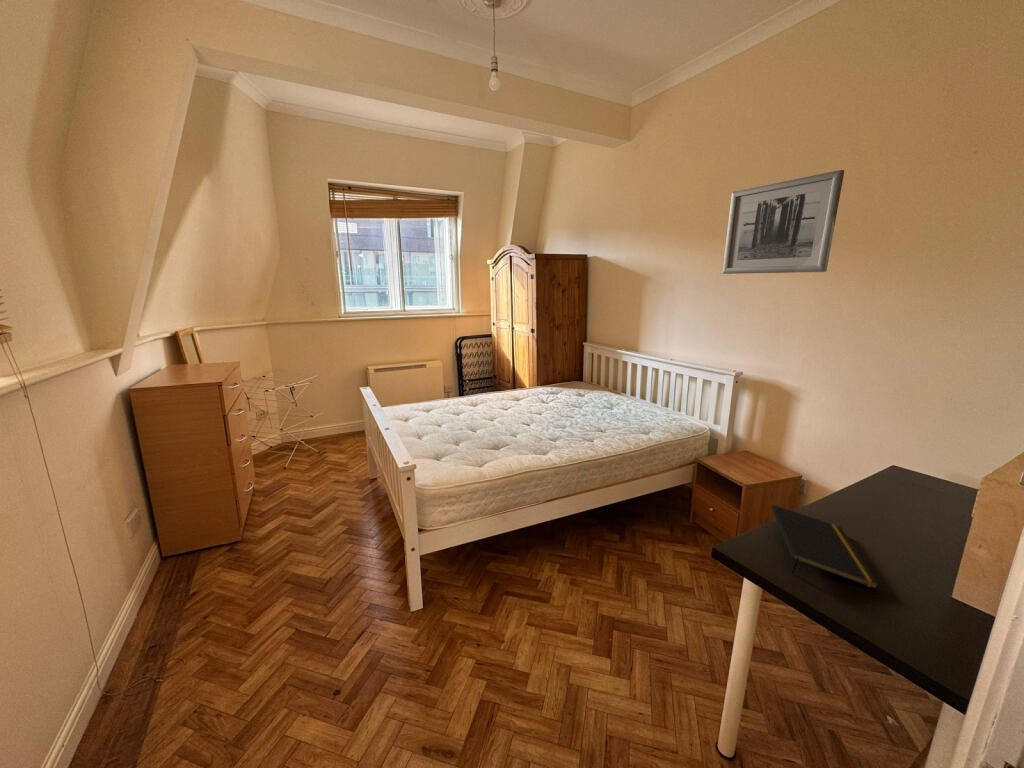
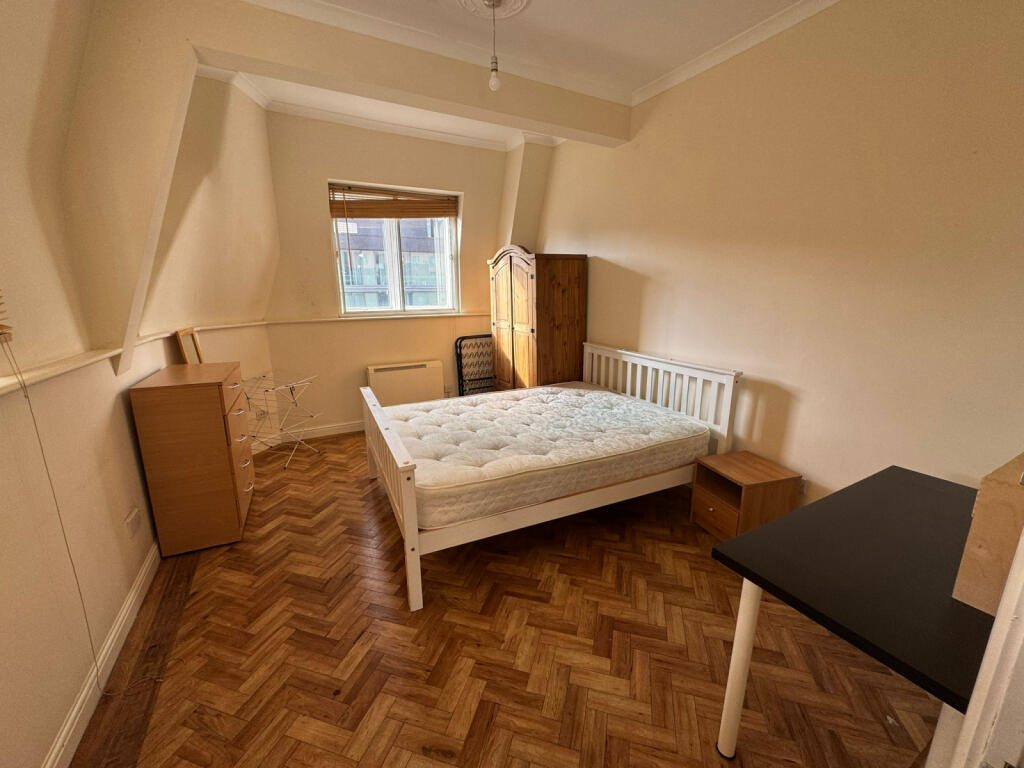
- notepad (818, 541)
- wall art (775, 228)
